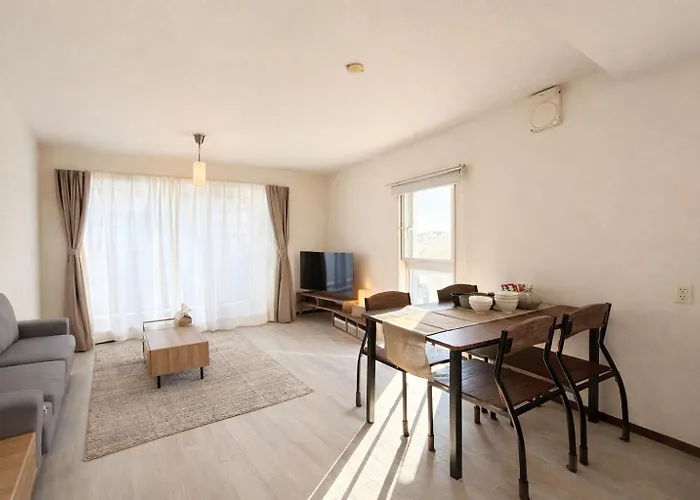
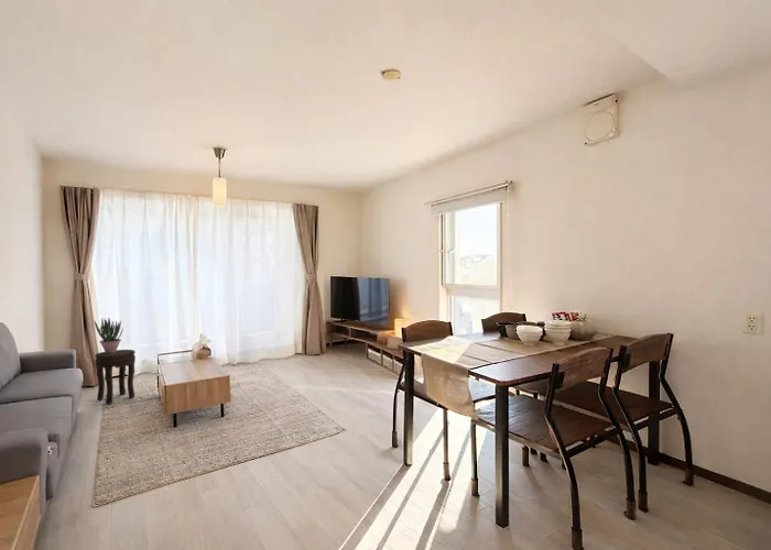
+ potted plant (109, 334)
+ side table (119, 375)
